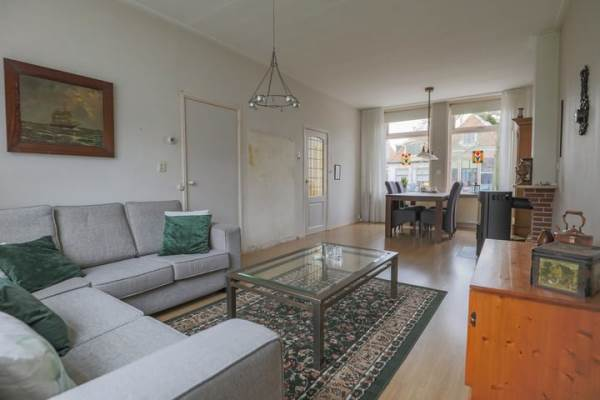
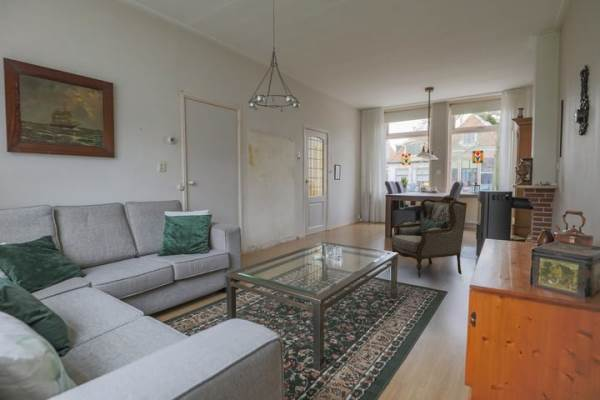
+ armchair (427, 233)
